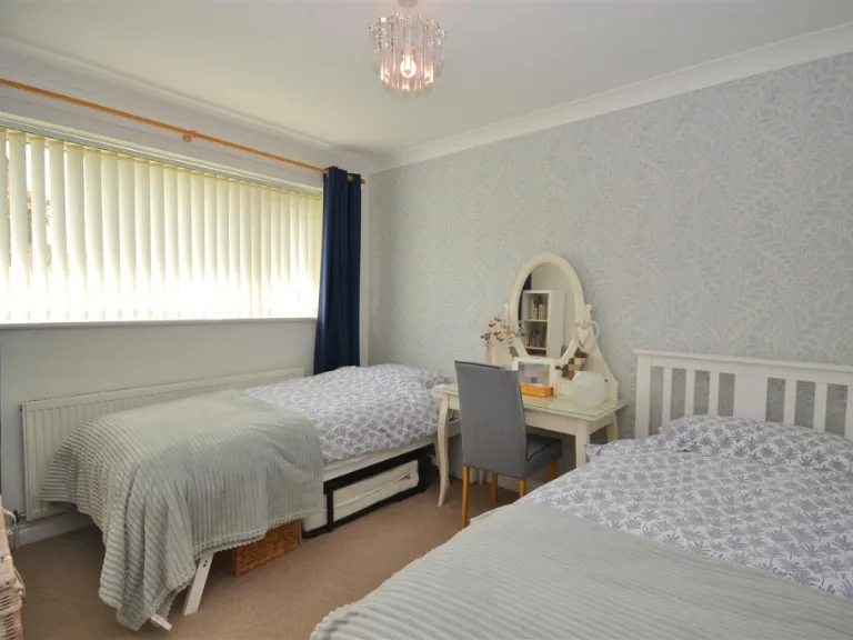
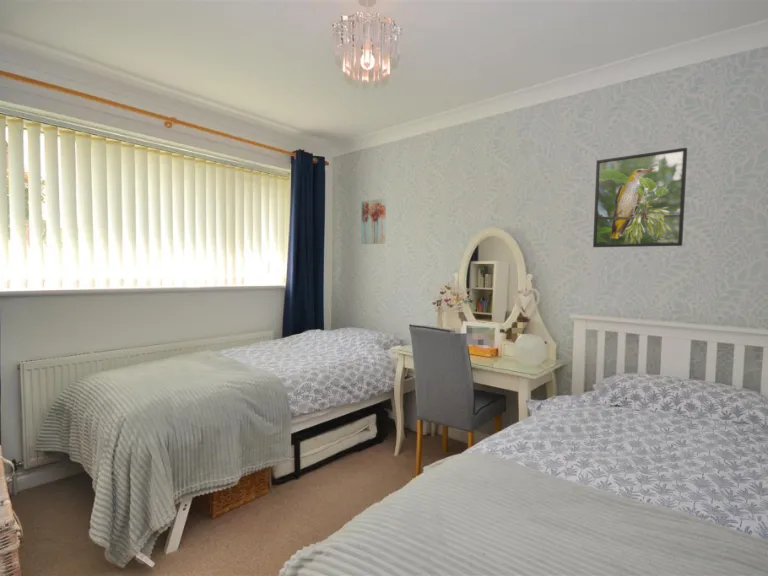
+ wall art (373, 222)
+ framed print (637, 200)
